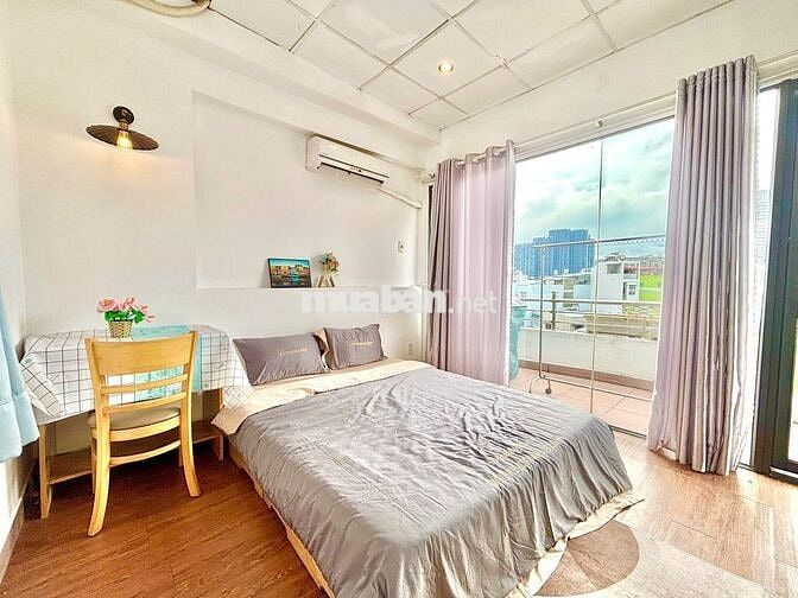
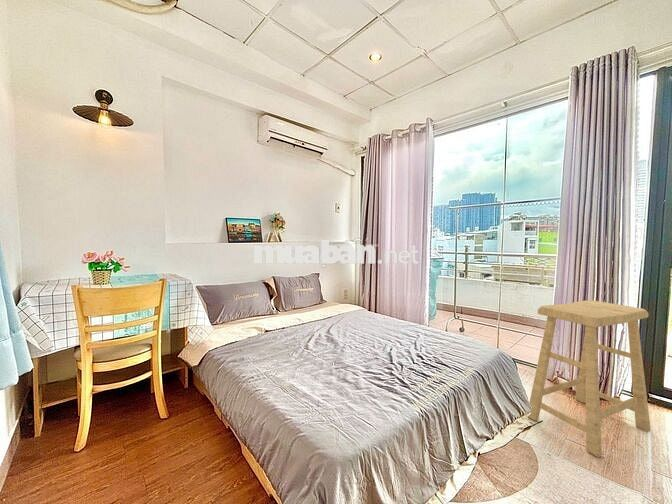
+ stool (589, 366)
